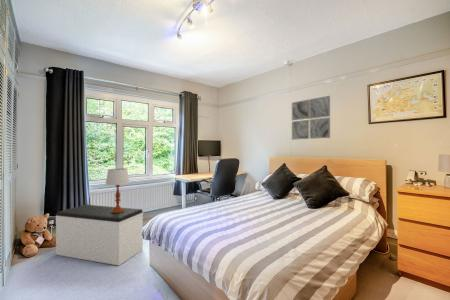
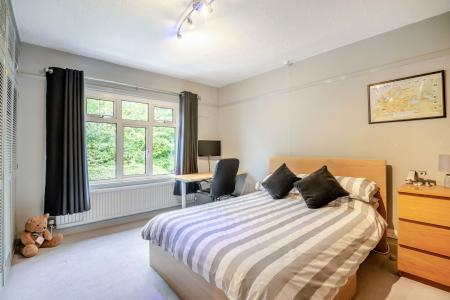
- wall art (309, 118)
- table lamp (117, 190)
- bench (100, 231)
